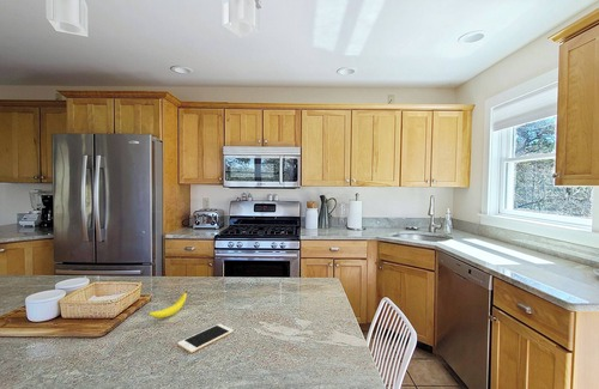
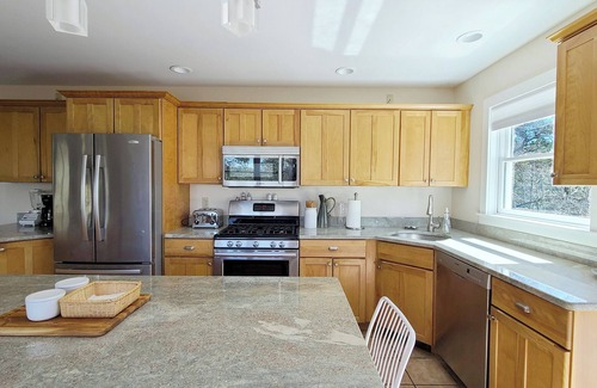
- banana (169, 308)
- cell phone (206, 336)
